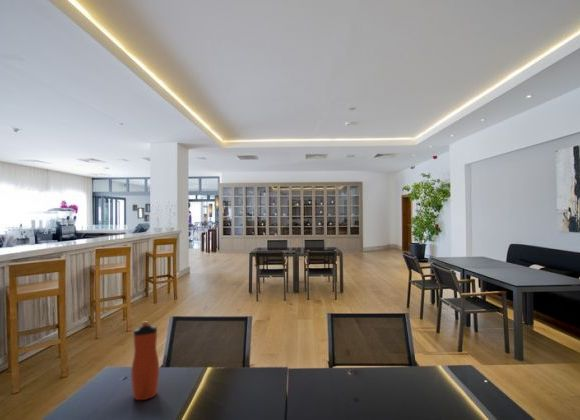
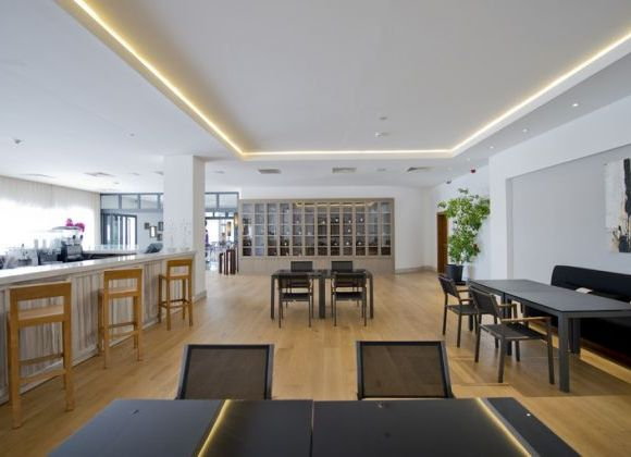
- water bottle (145, 357)
